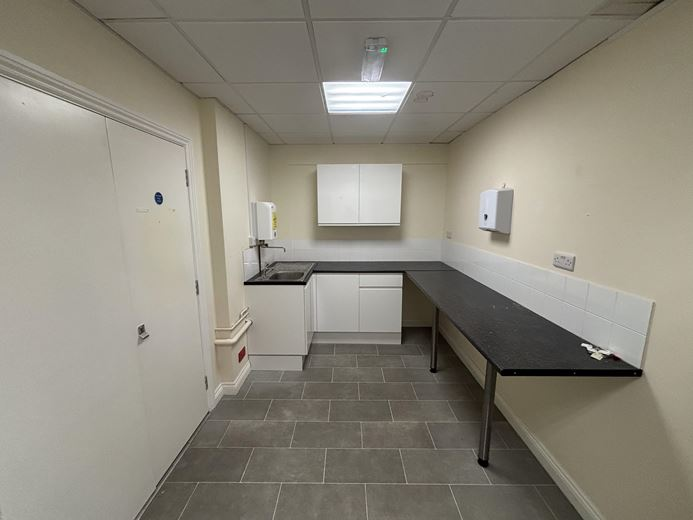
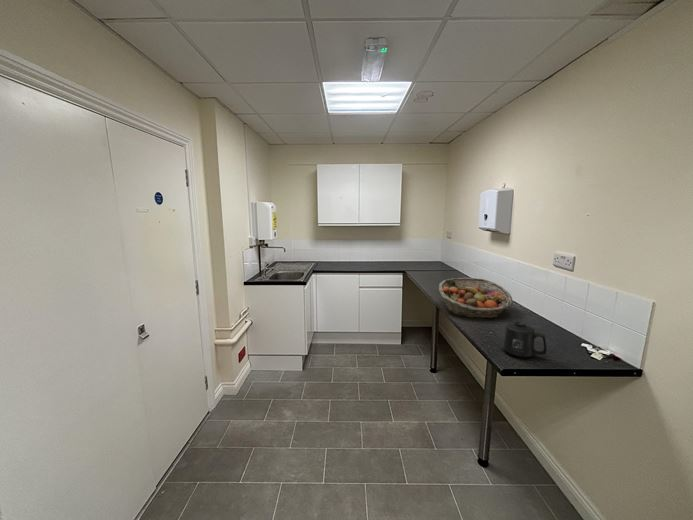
+ mug (523, 338)
+ fruit basket (473, 297)
